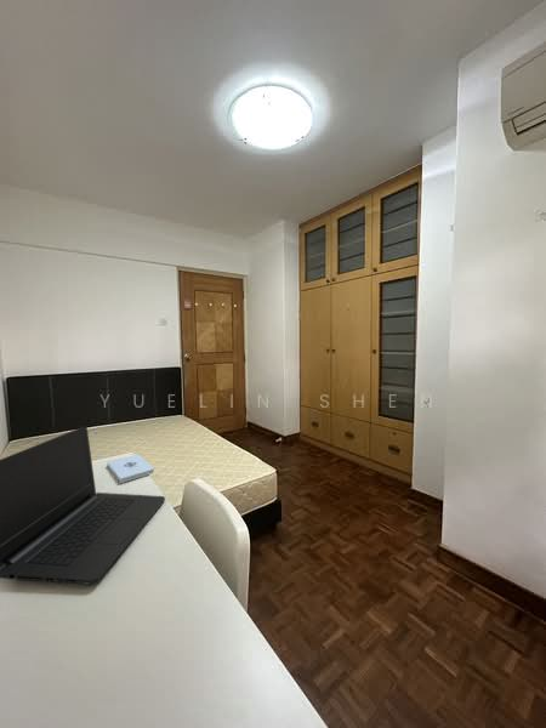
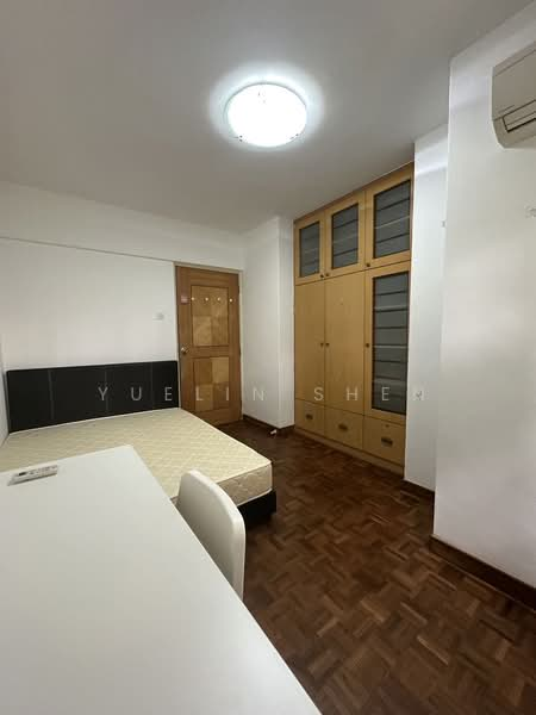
- notepad (130, 466)
- laptop (89, 488)
